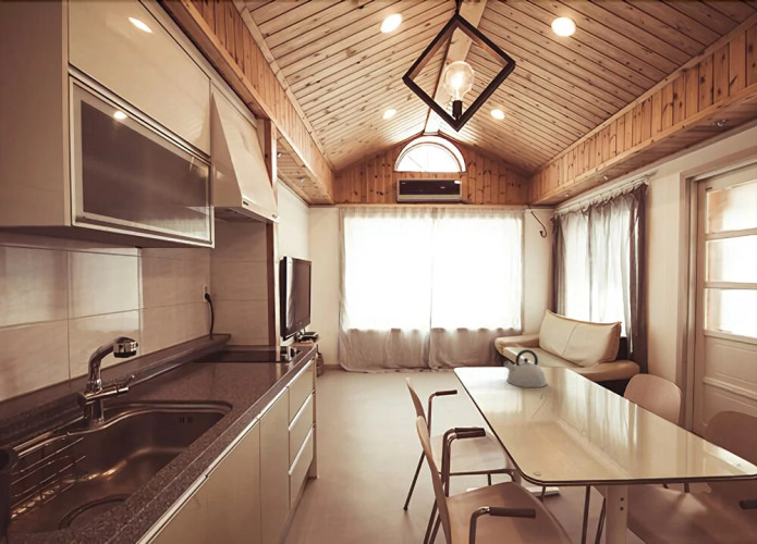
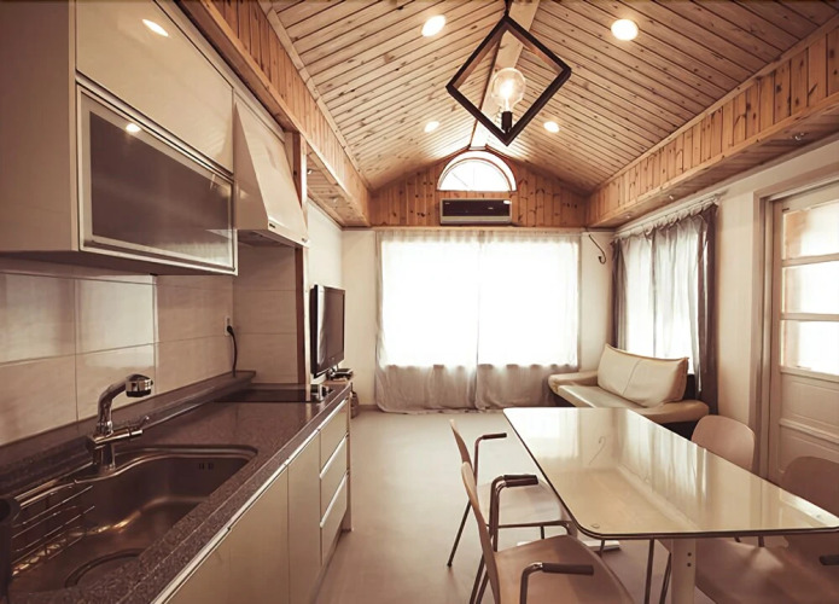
- kettle (524, 366)
